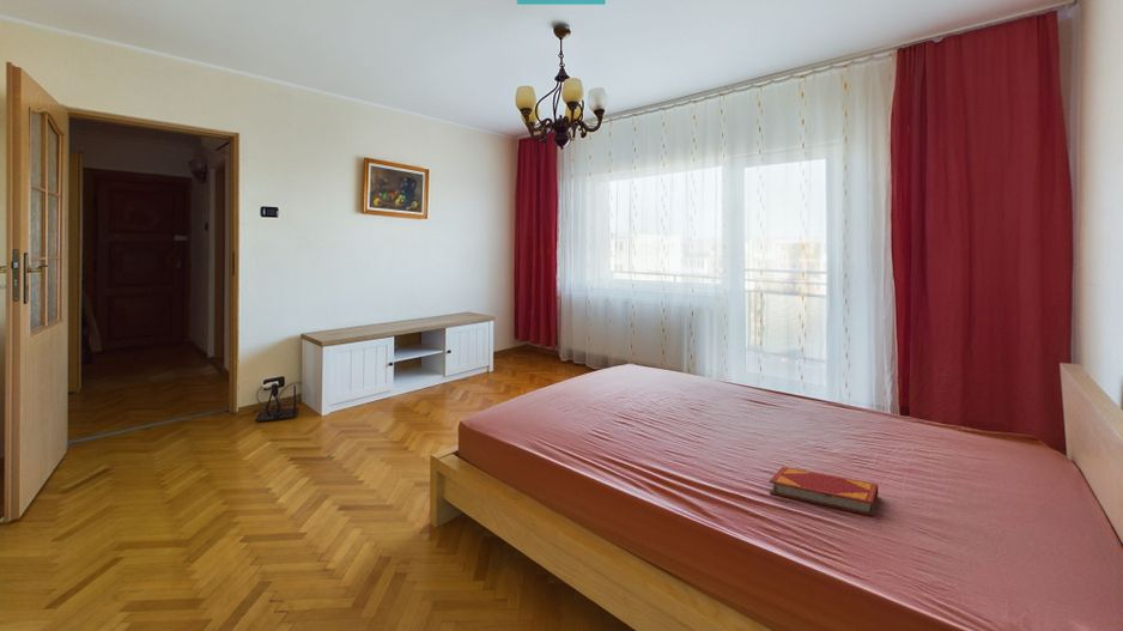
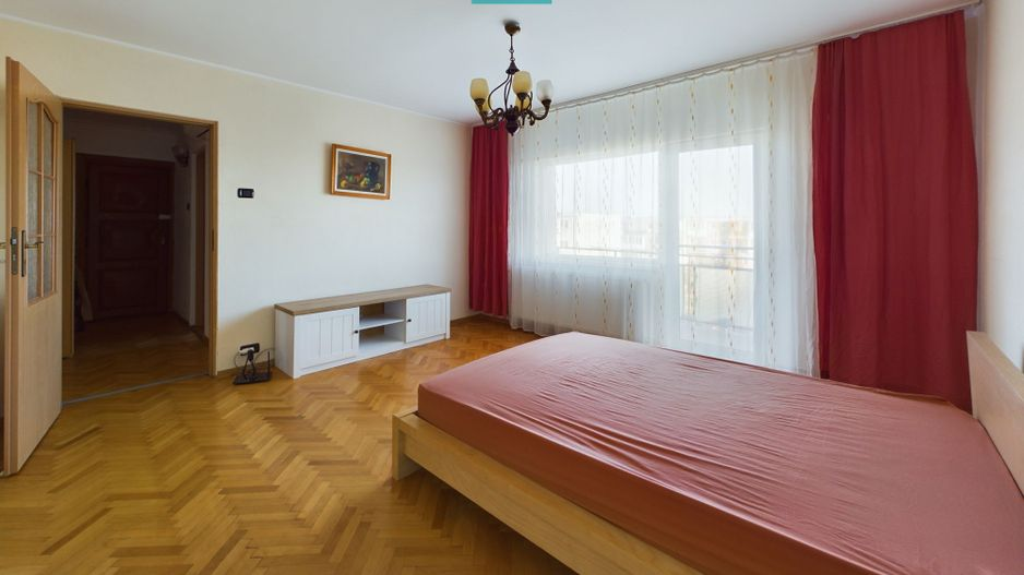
- hardback book (822, 489)
